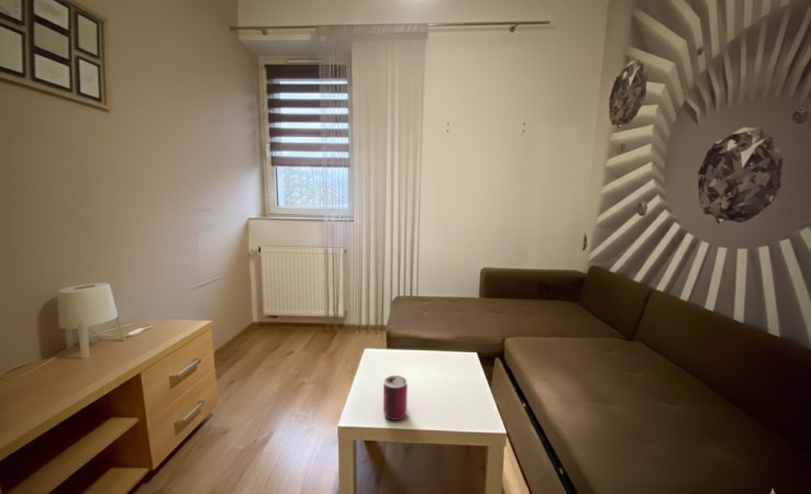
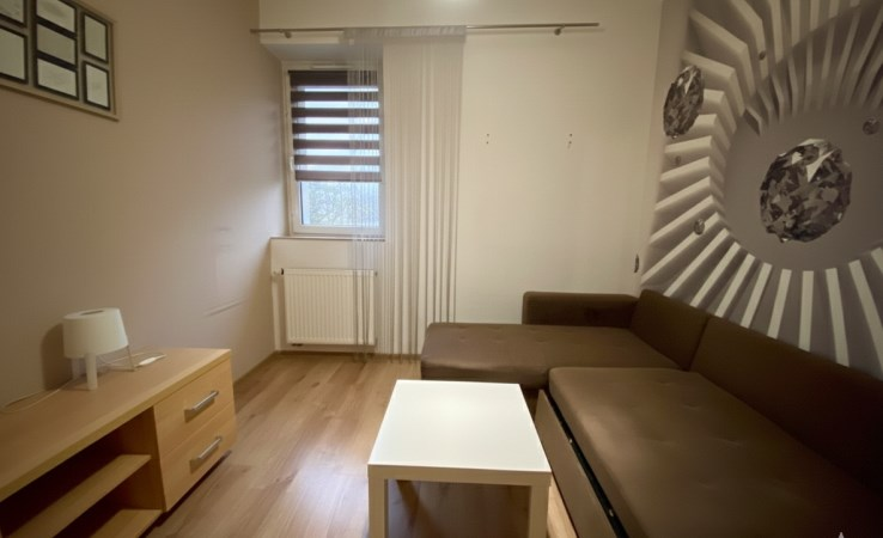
- can (395, 397)
